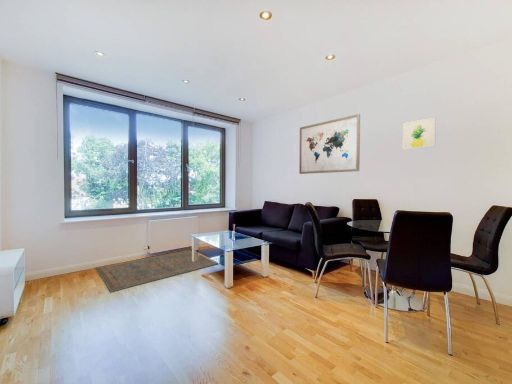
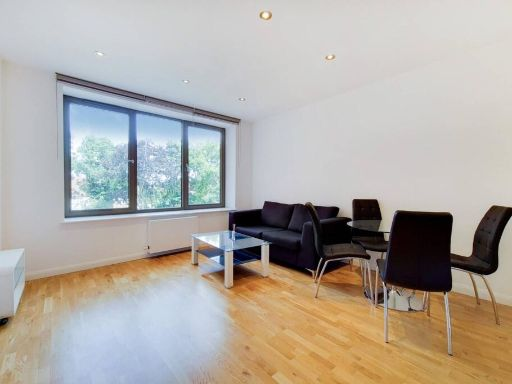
- rug (167, 263)
- wall art (326, 147)
- wall art (418, 134)
